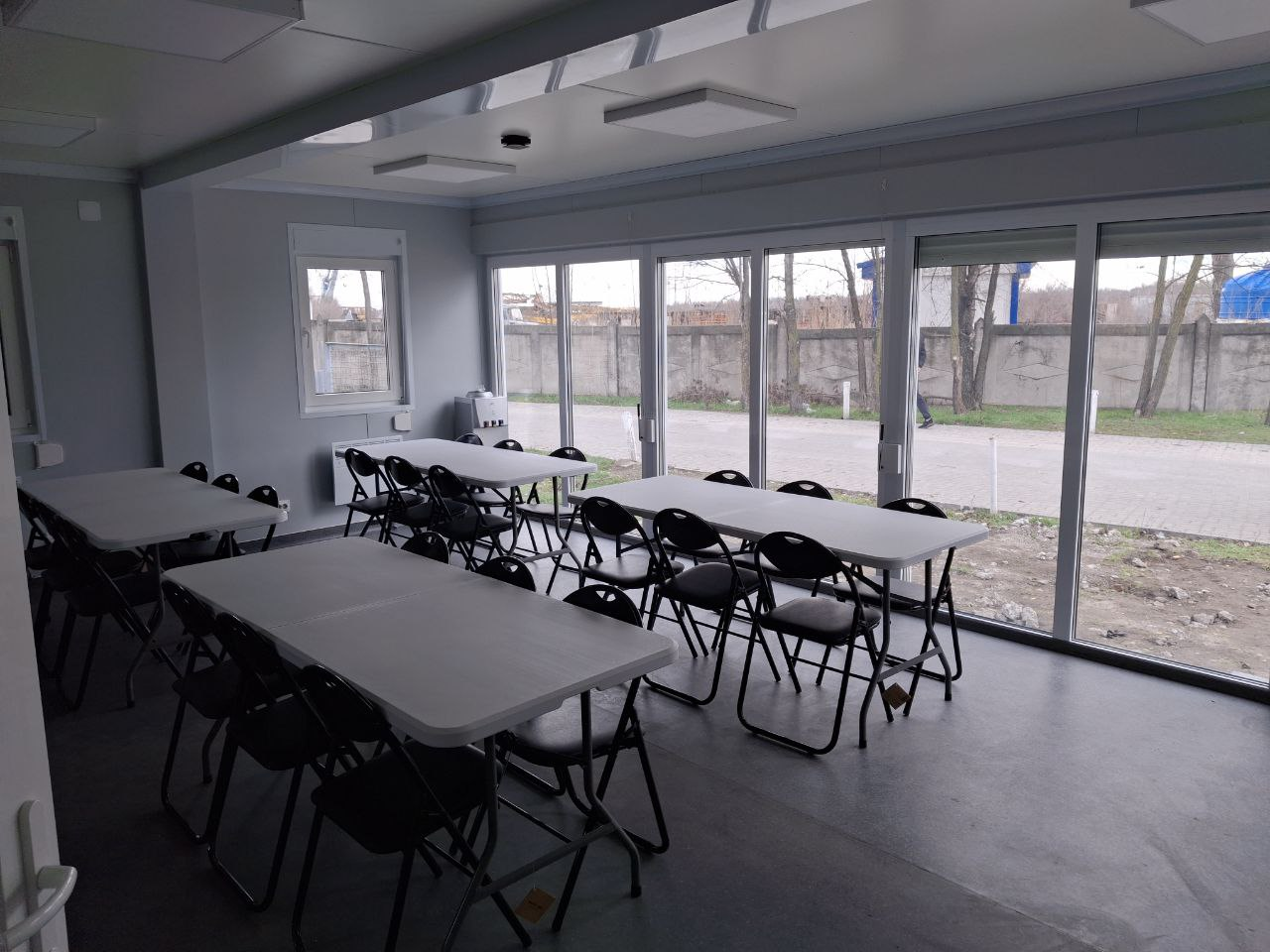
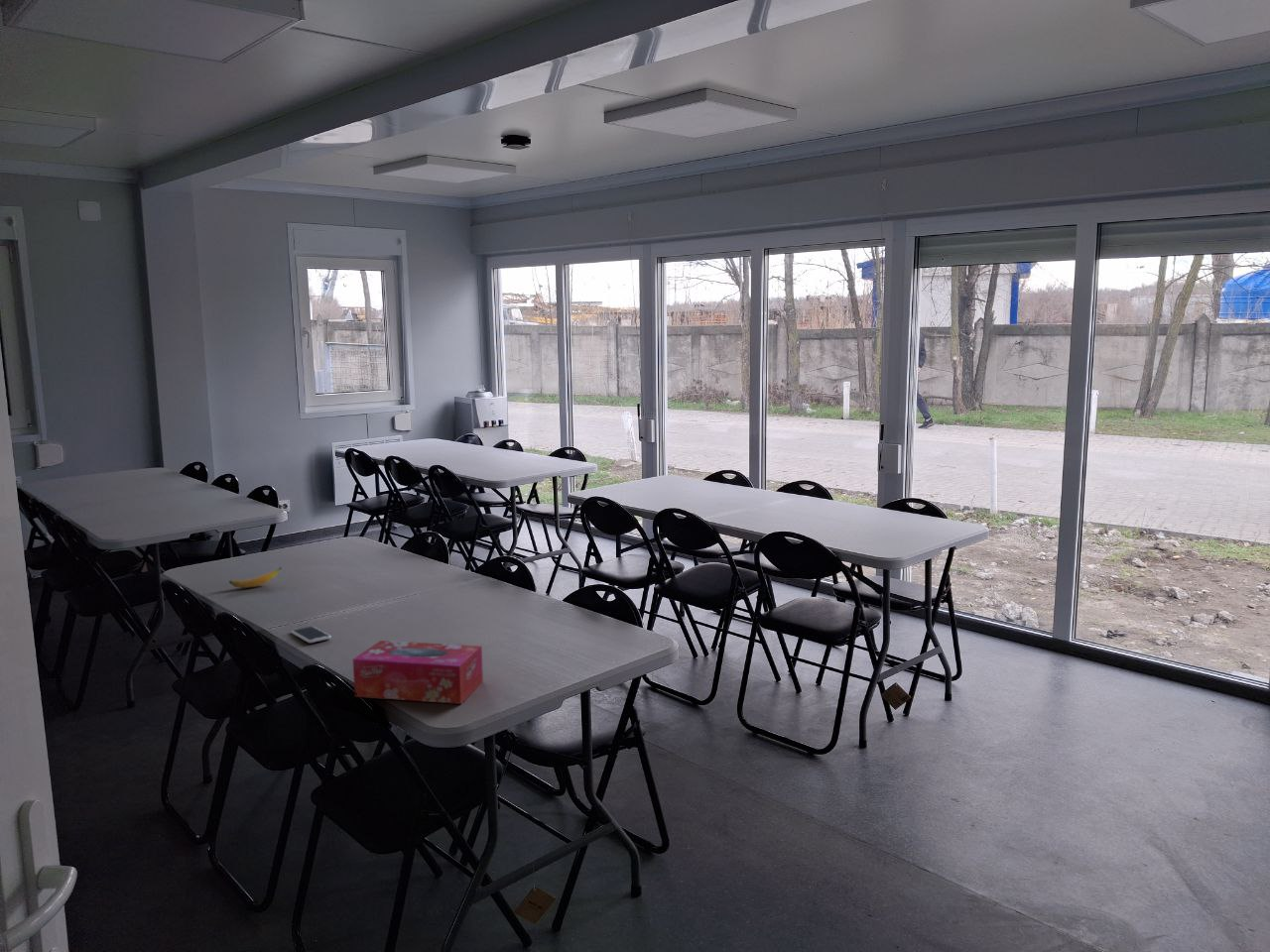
+ smartphone (311, 634)
+ tissue box (419, 670)
+ banana (255, 578)
